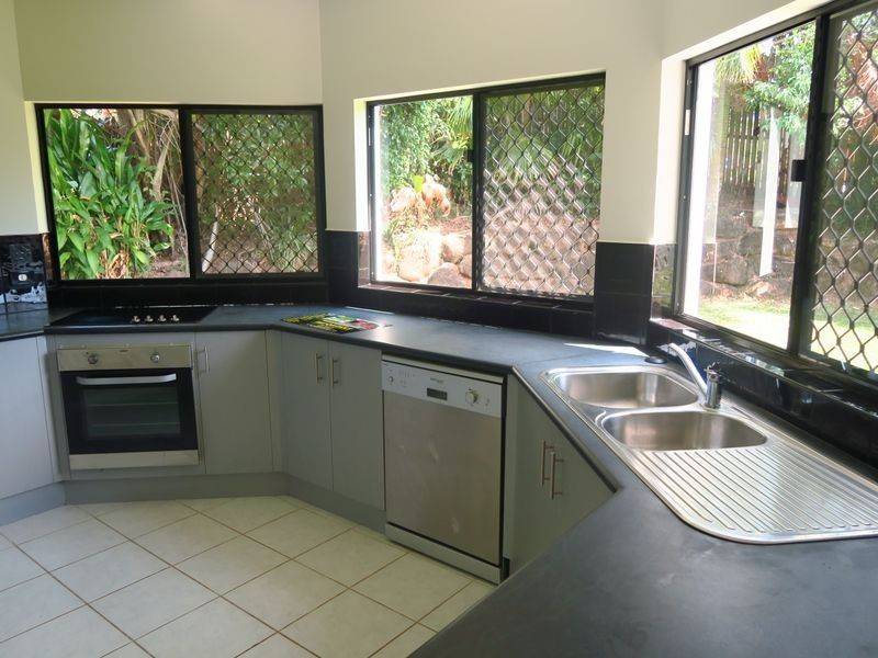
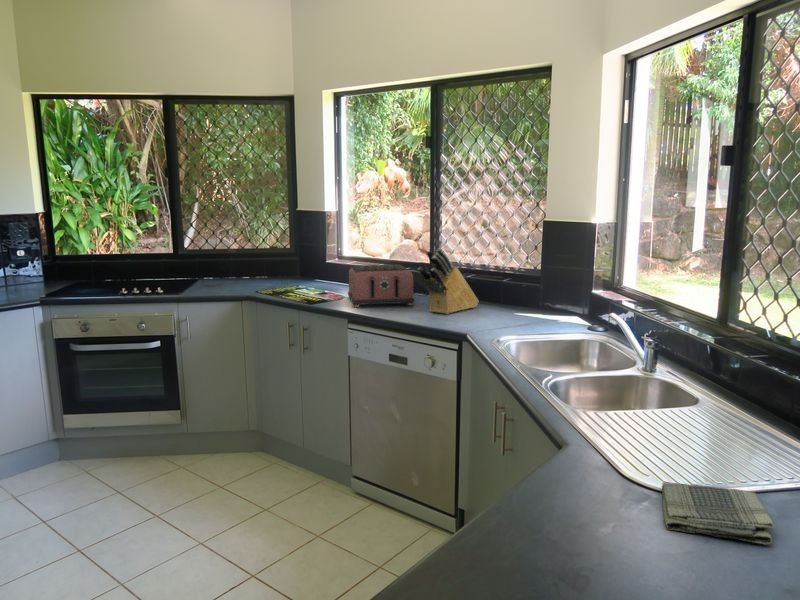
+ dish towel (713, 507)
+ knife block (448, 278)
+ toaster (380, 284)
